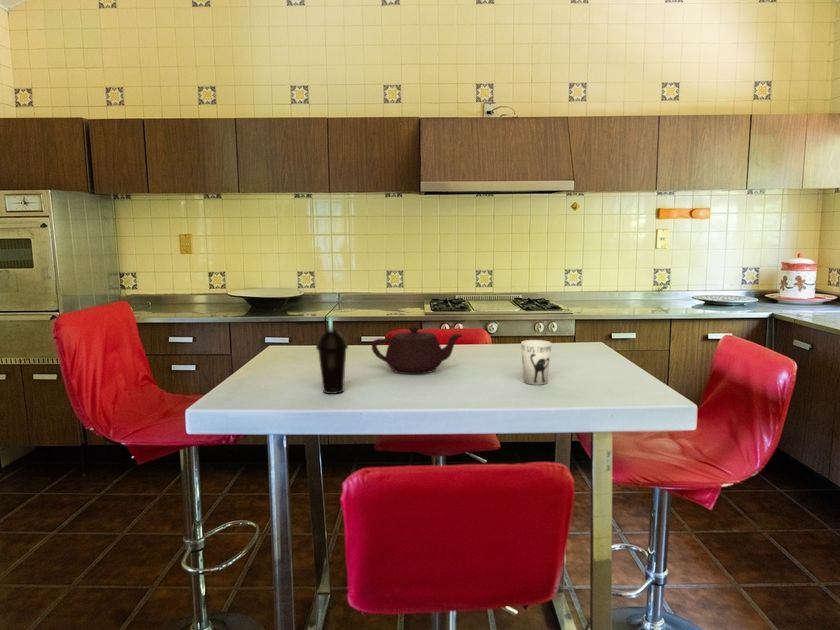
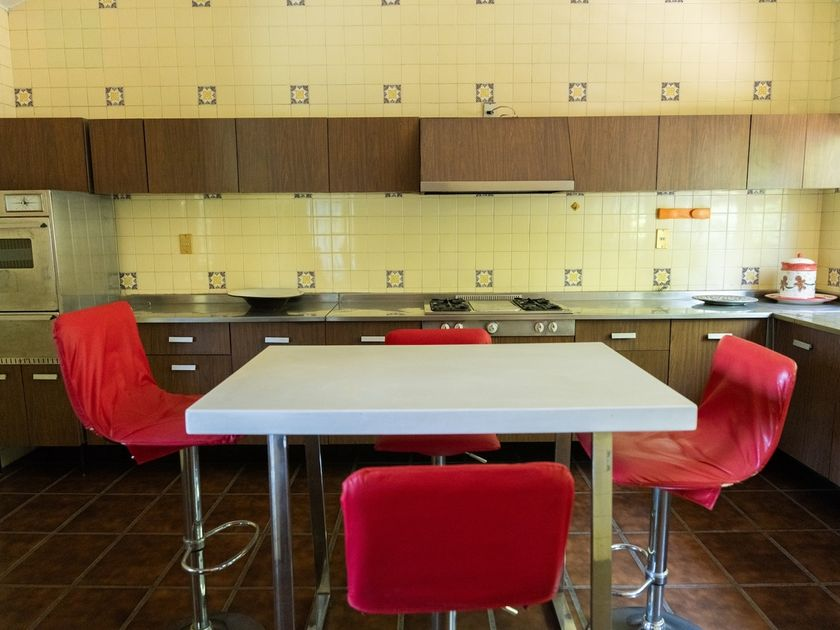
- teapot (417, 348)
- cup (535, 362)
- cup (332, 354)
